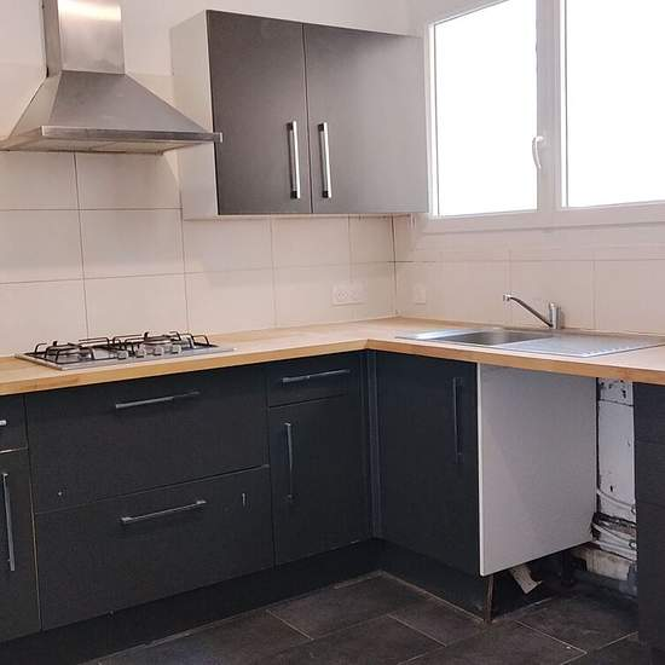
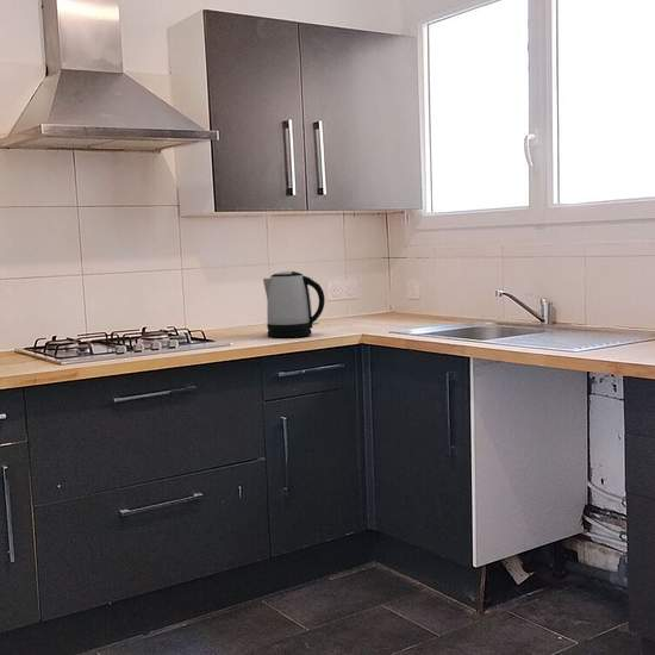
+ kettle (294, 302)
